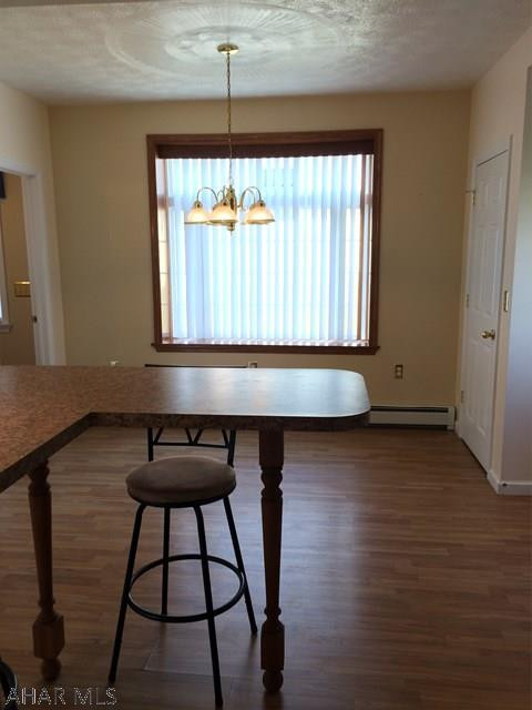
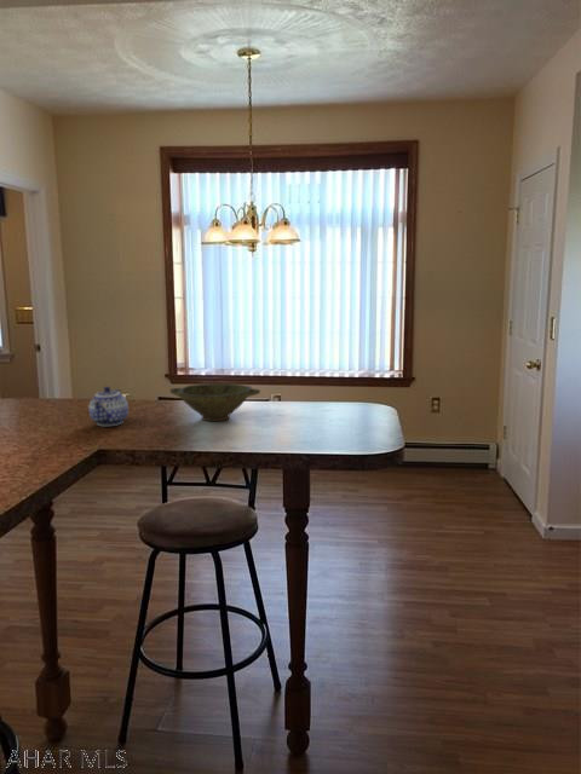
+ bowl (215, 403)
+ teapot (108, 405)
